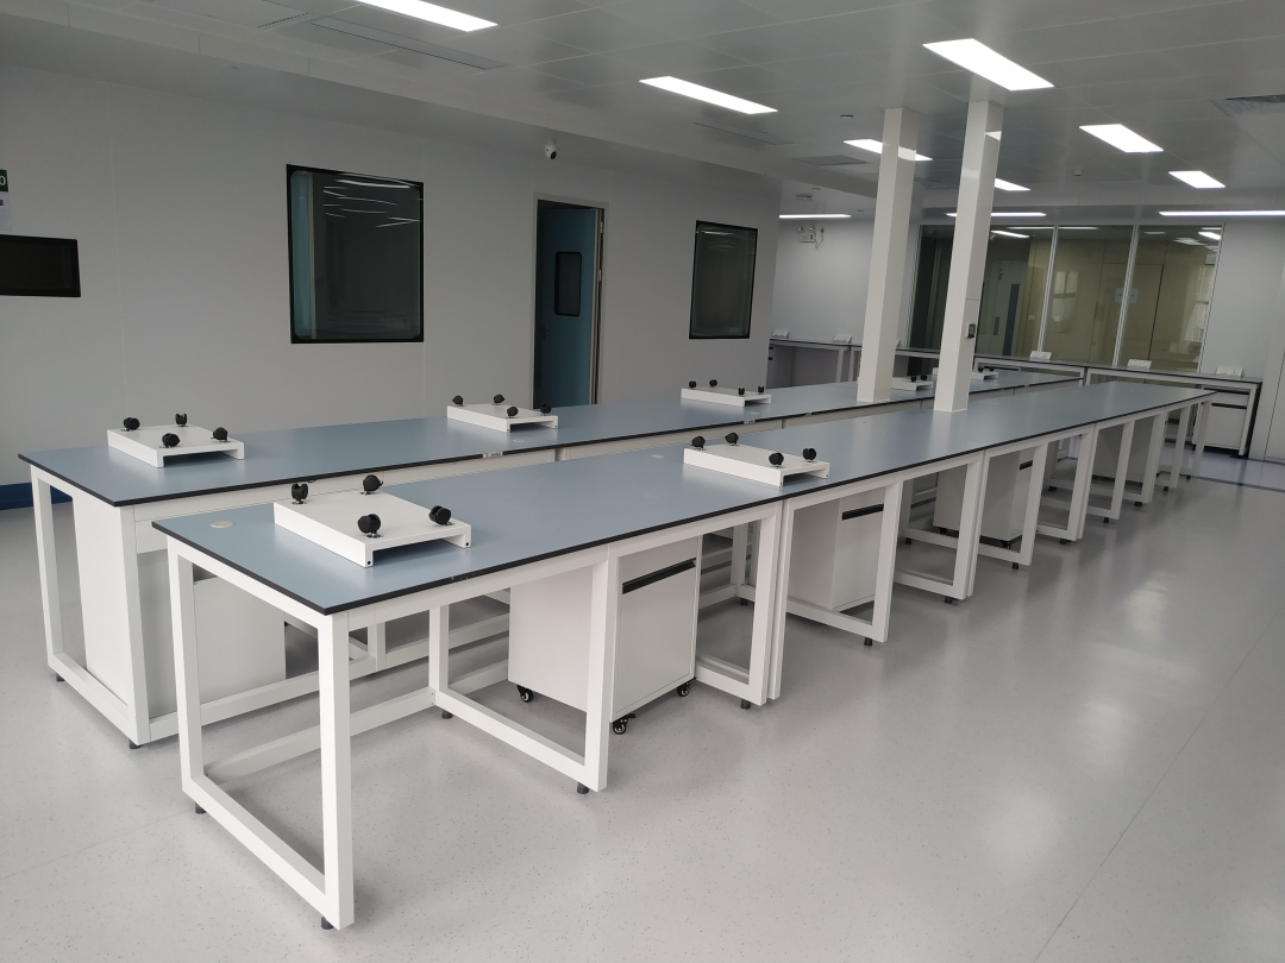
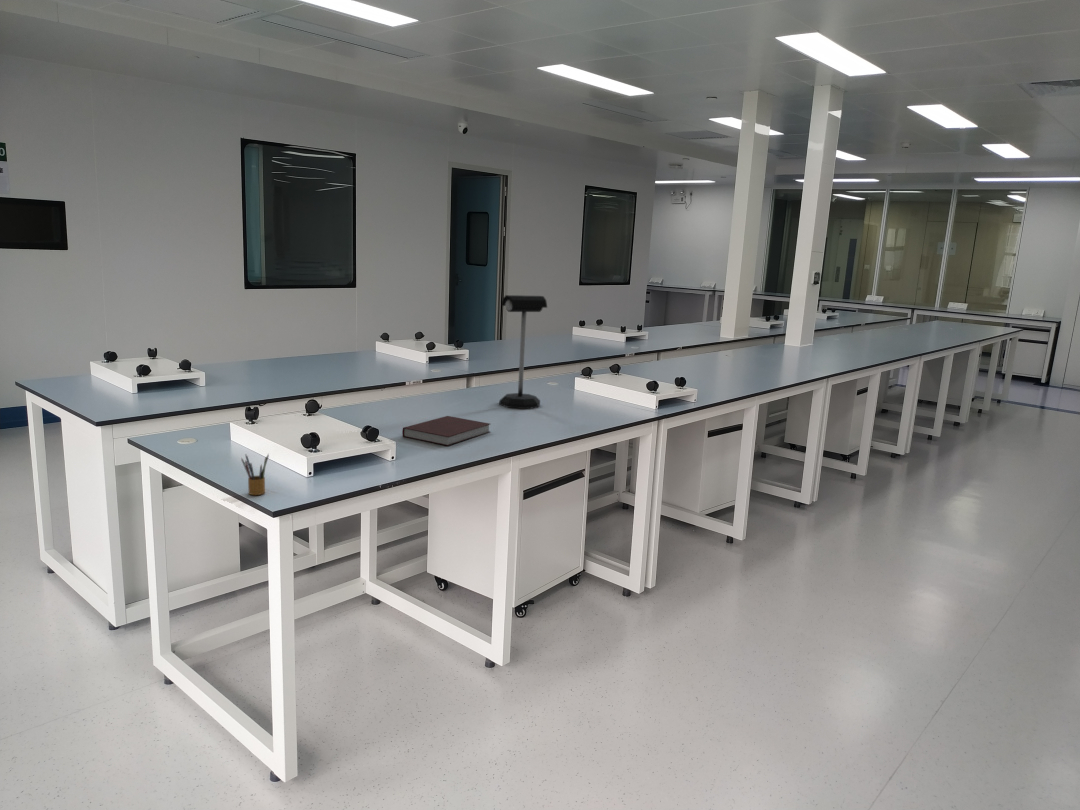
+ notebook (447, 429)
+ mailbox (522, 351)
+ pencil box (259, 473)
